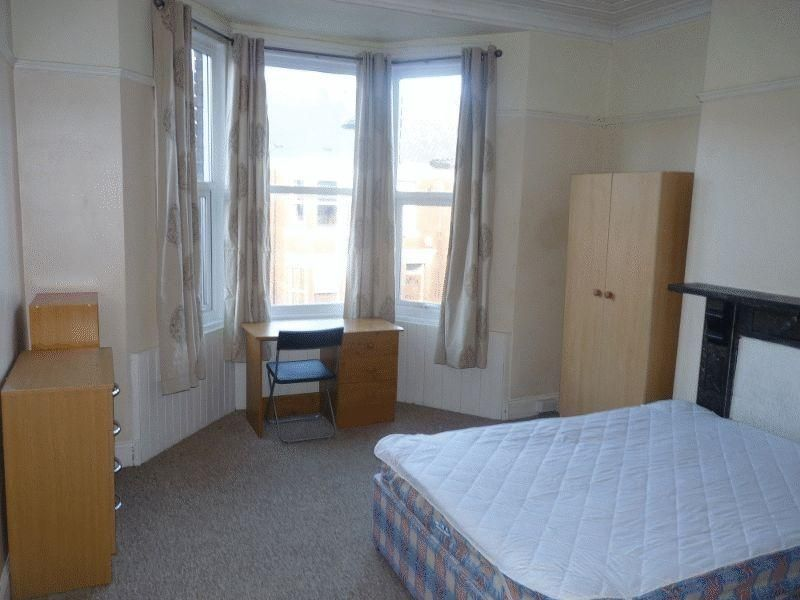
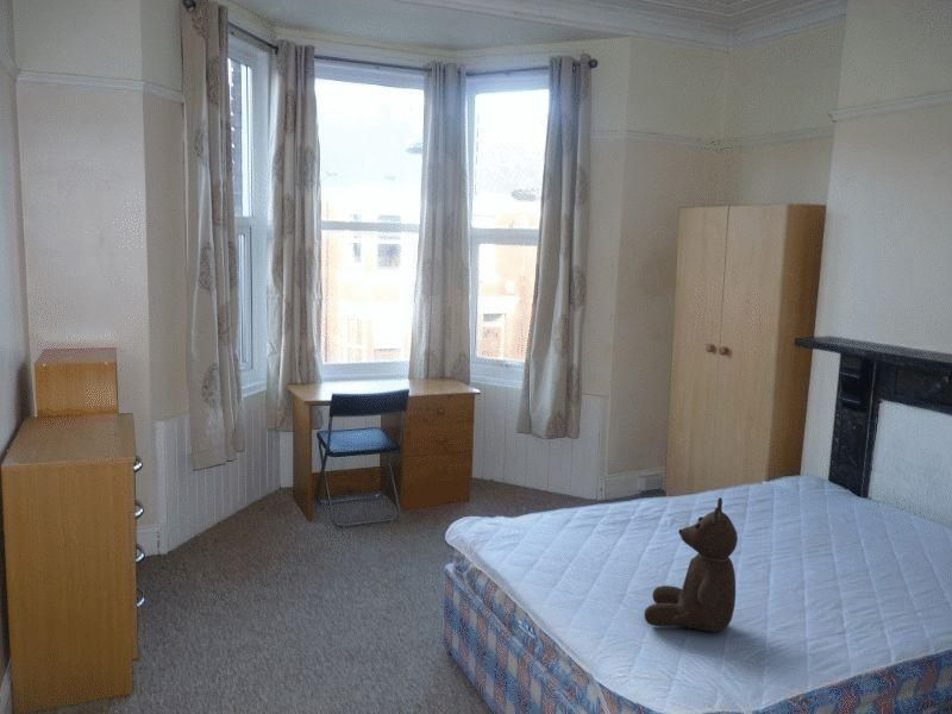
+ teddy bear (694, 560)
